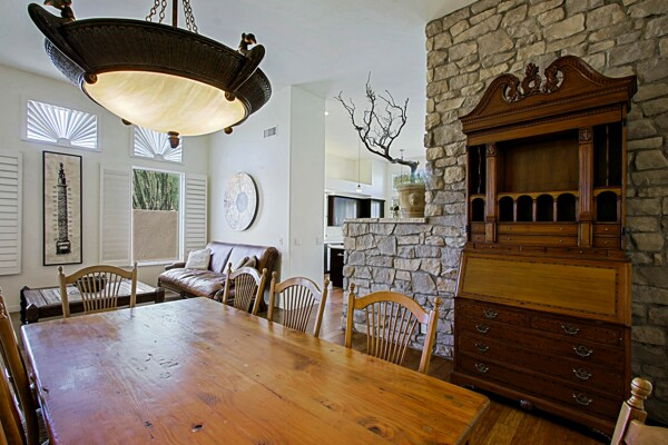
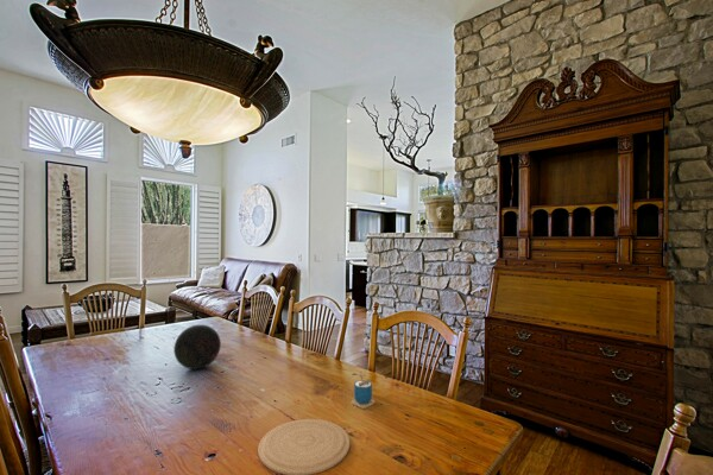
+ cup (362, 386)
+ plate (304, 442)
+ decorative orb (197, 346)
